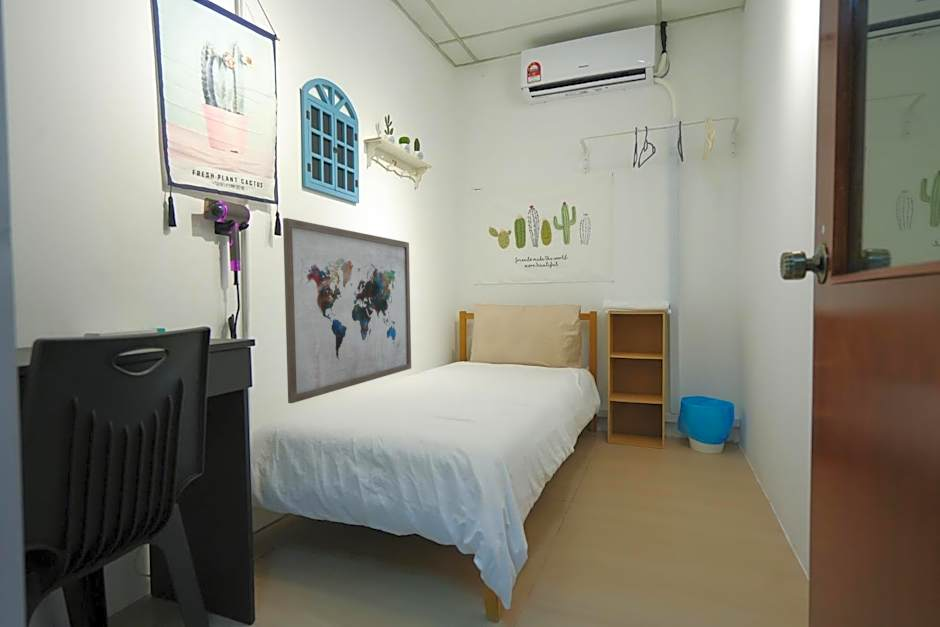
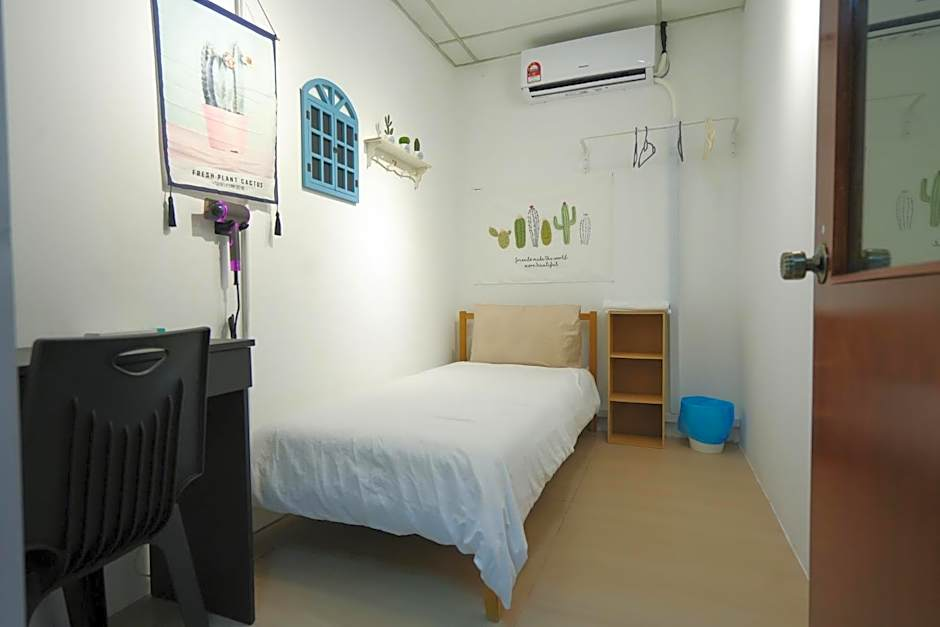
- wall art (359, 308)
